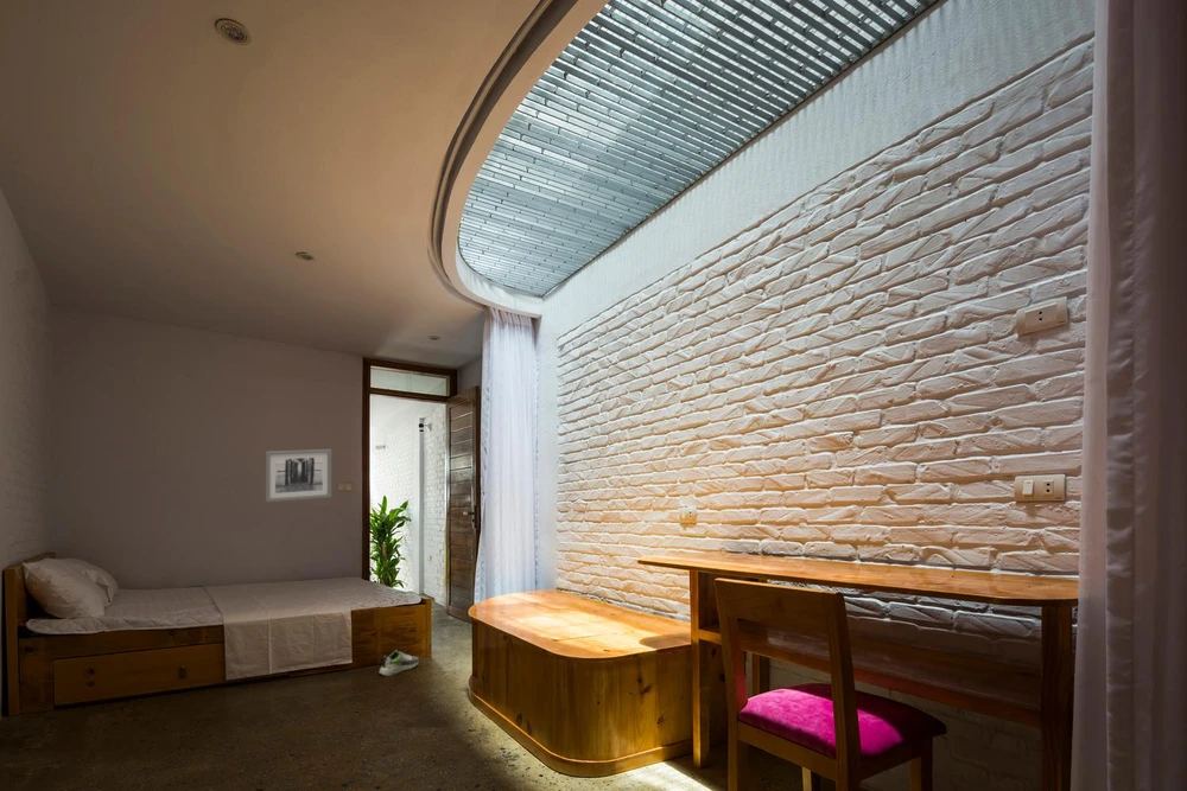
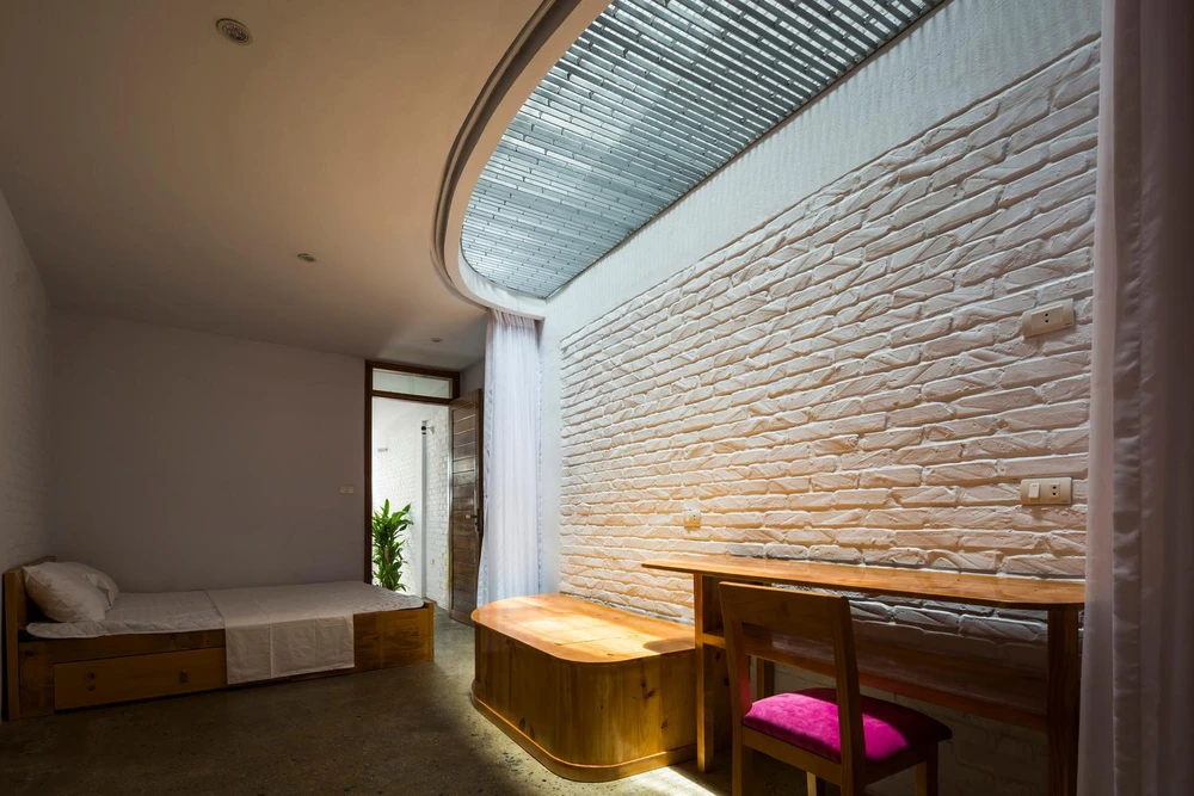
- wall art (299, 474)
- shoe (399, 659)
